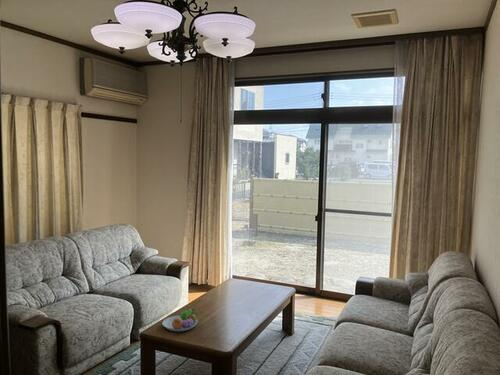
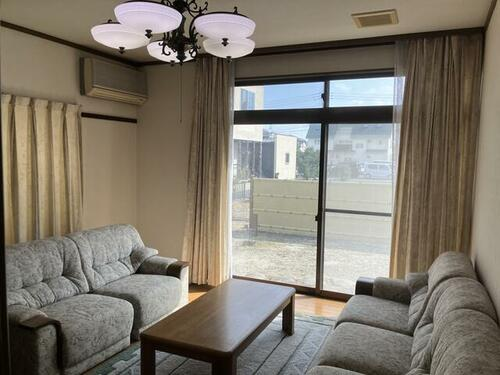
- fruit bowl (181, 318)
